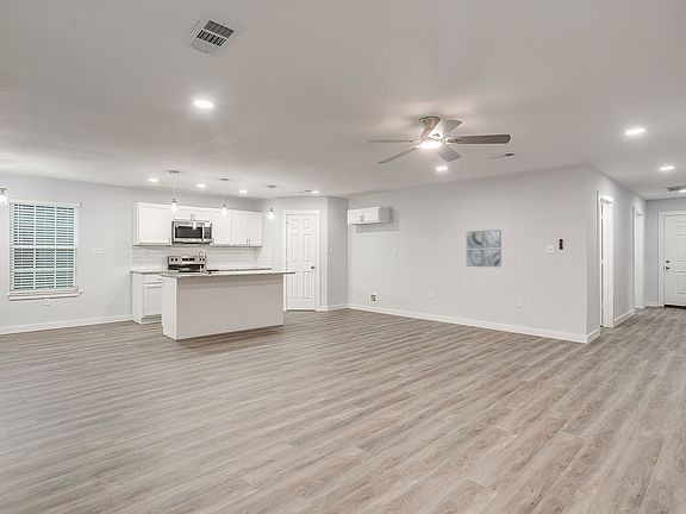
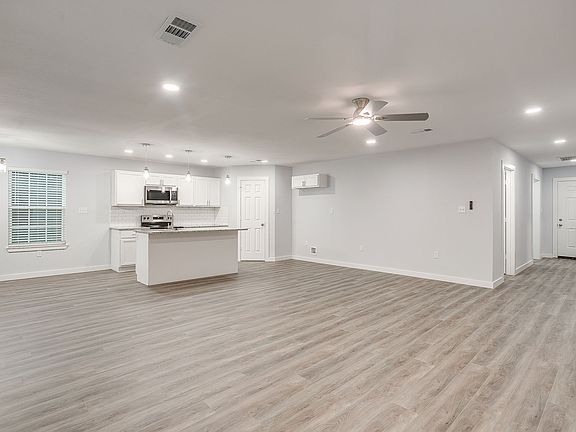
- wall art (482, 249)
